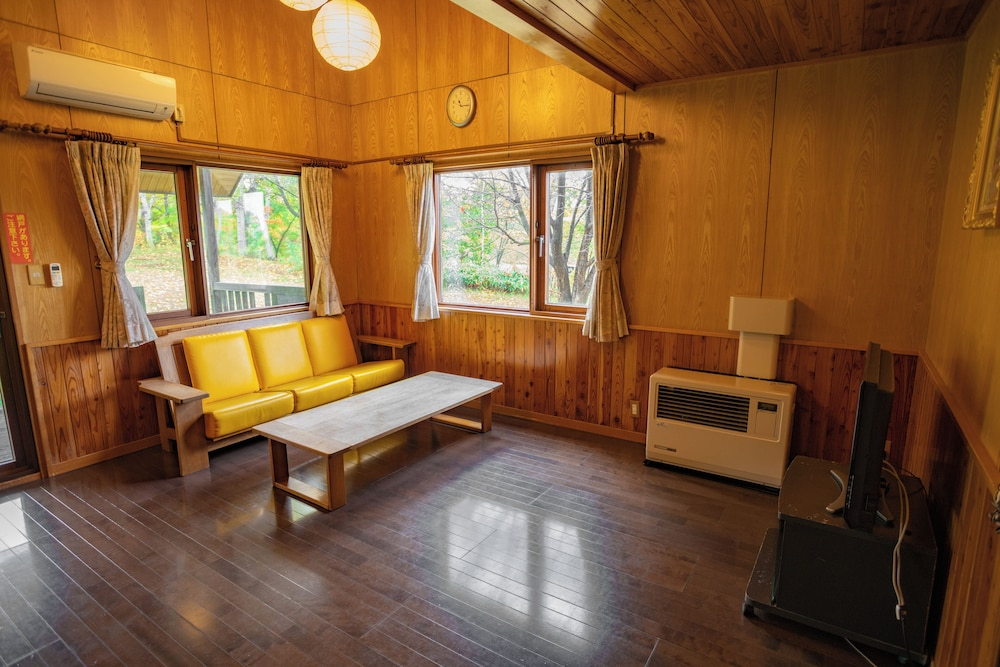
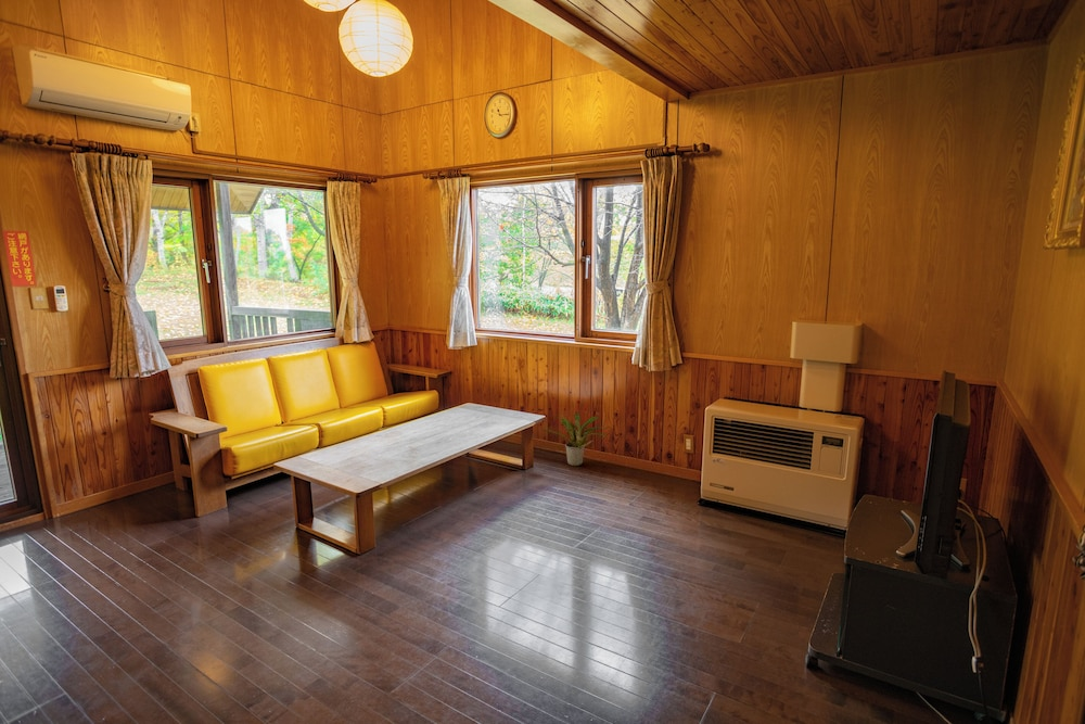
+ potted plant (576, 439)
